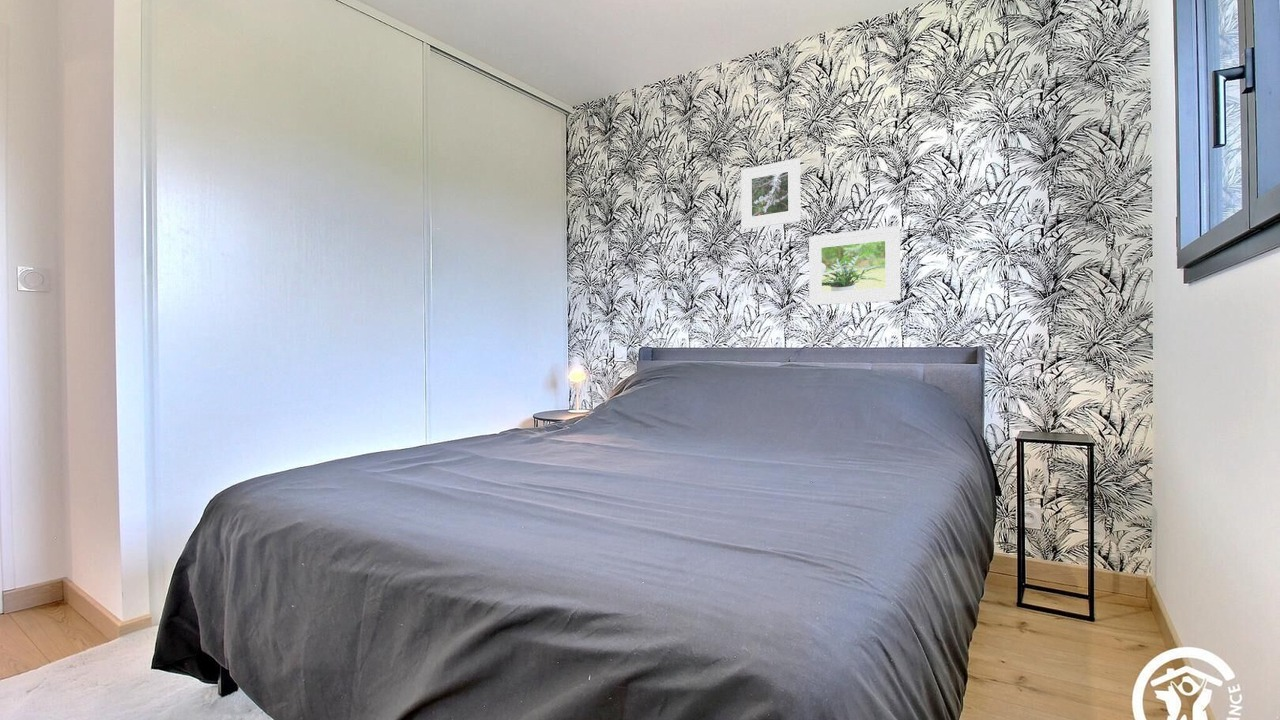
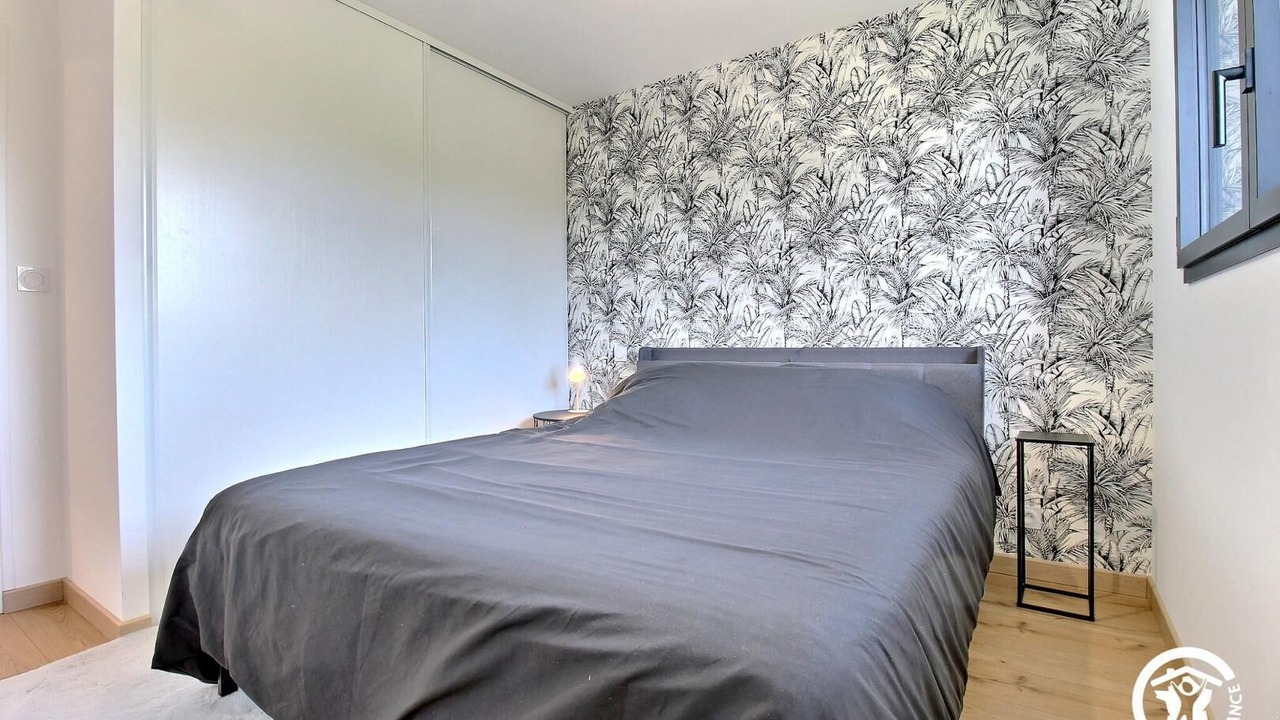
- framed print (770, 194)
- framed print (852, 267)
